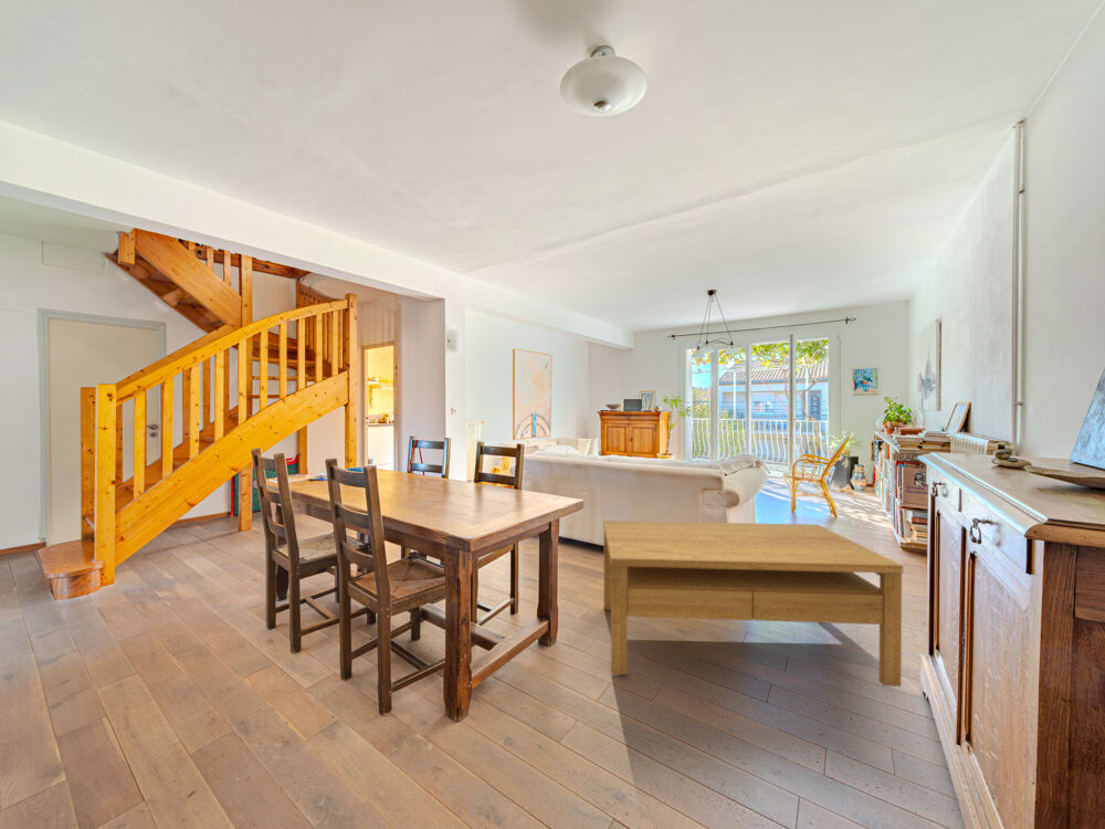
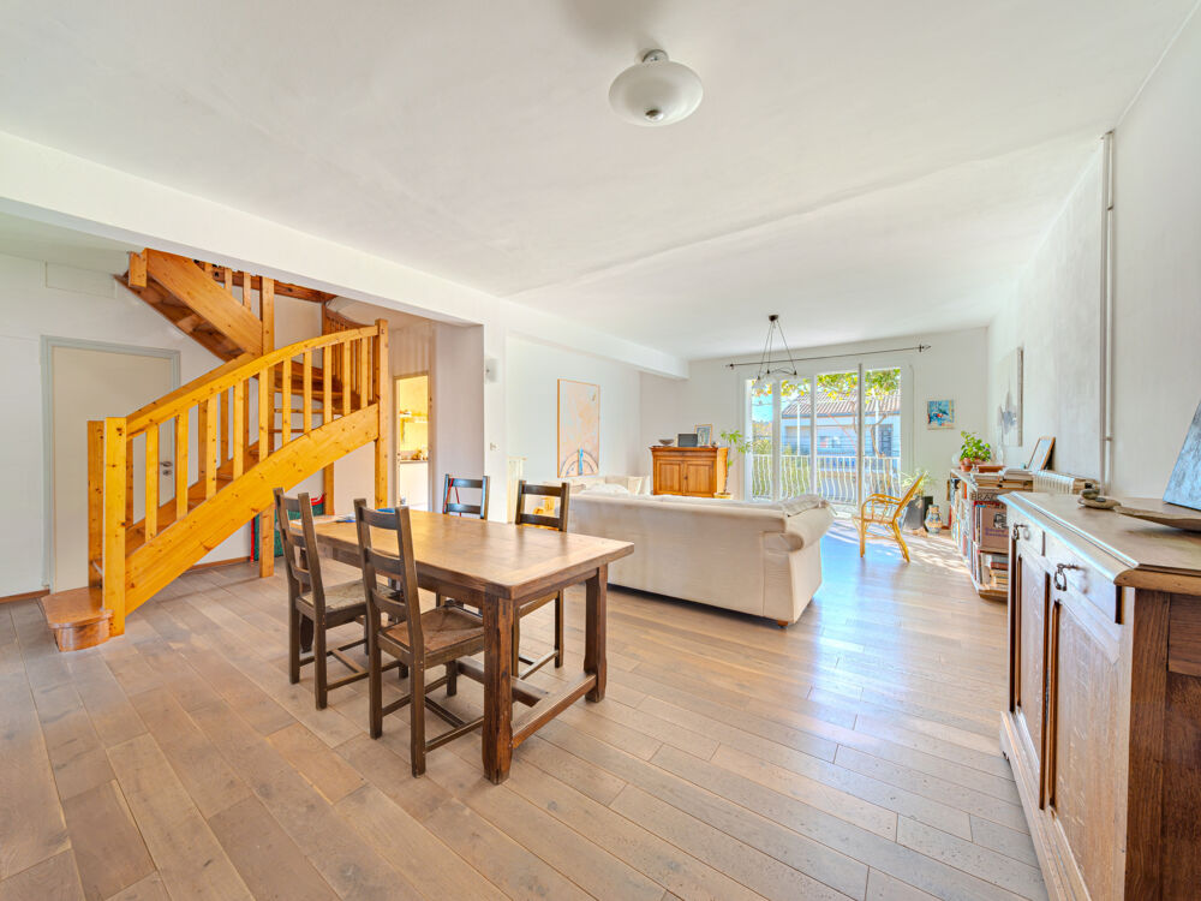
- coffee table (727, 589)
